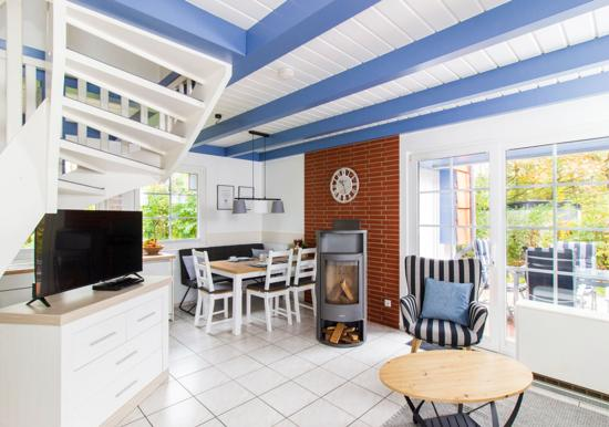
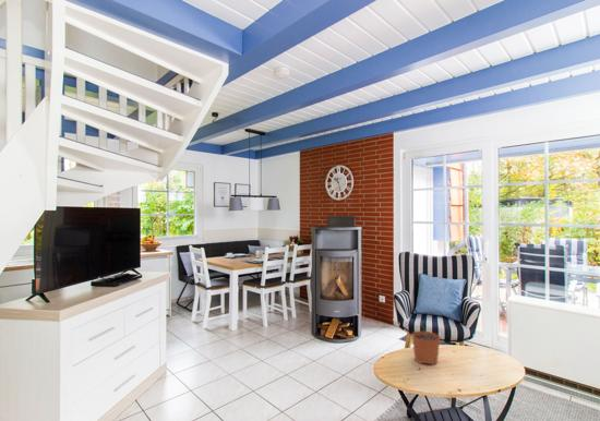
+ plant pot (425, 341)
